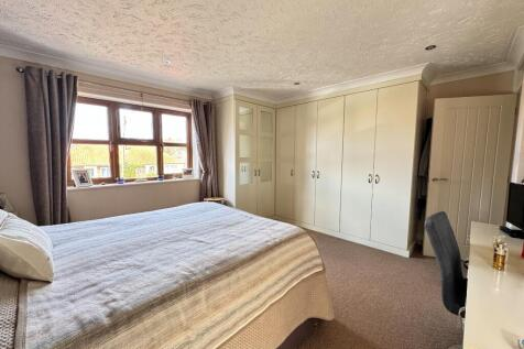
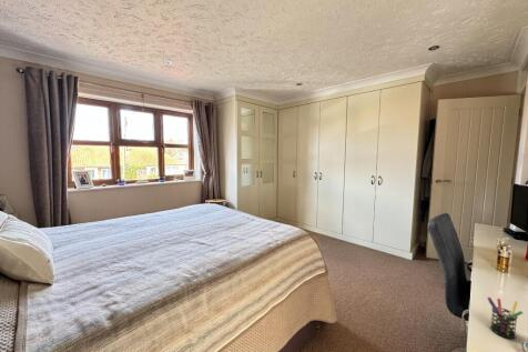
+ pen holder (506, 316)
